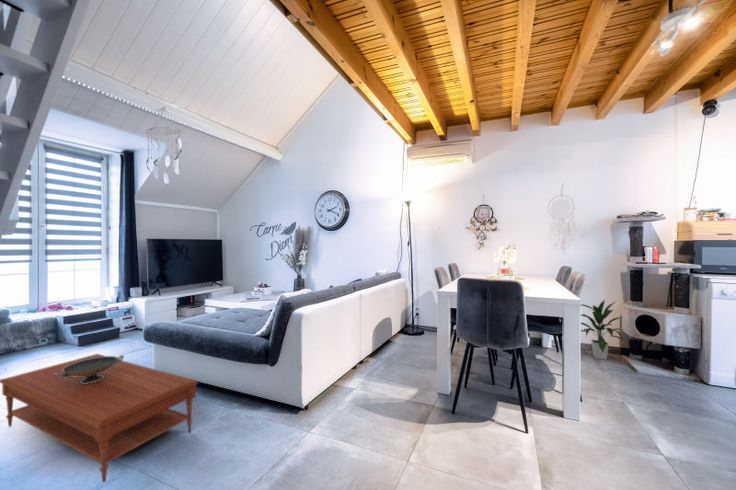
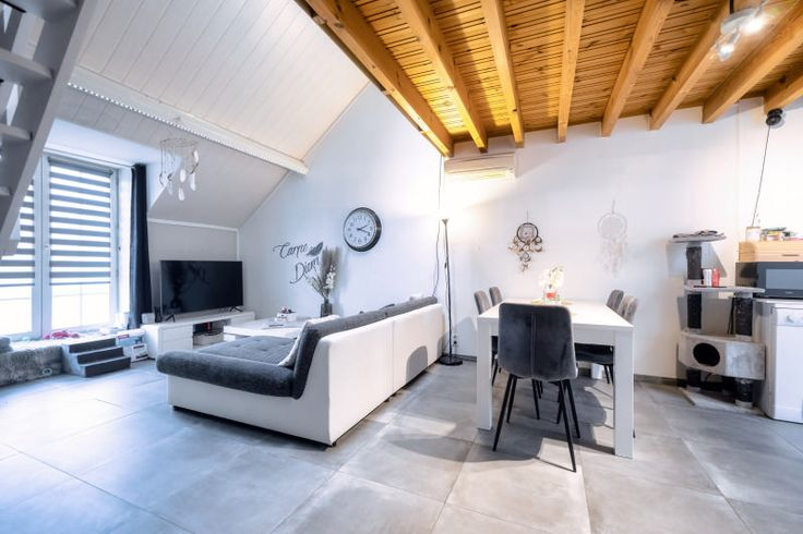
- decorative bowl (91, 371)
- coffee table (98, 404)
- indoor plant (598, 328)
